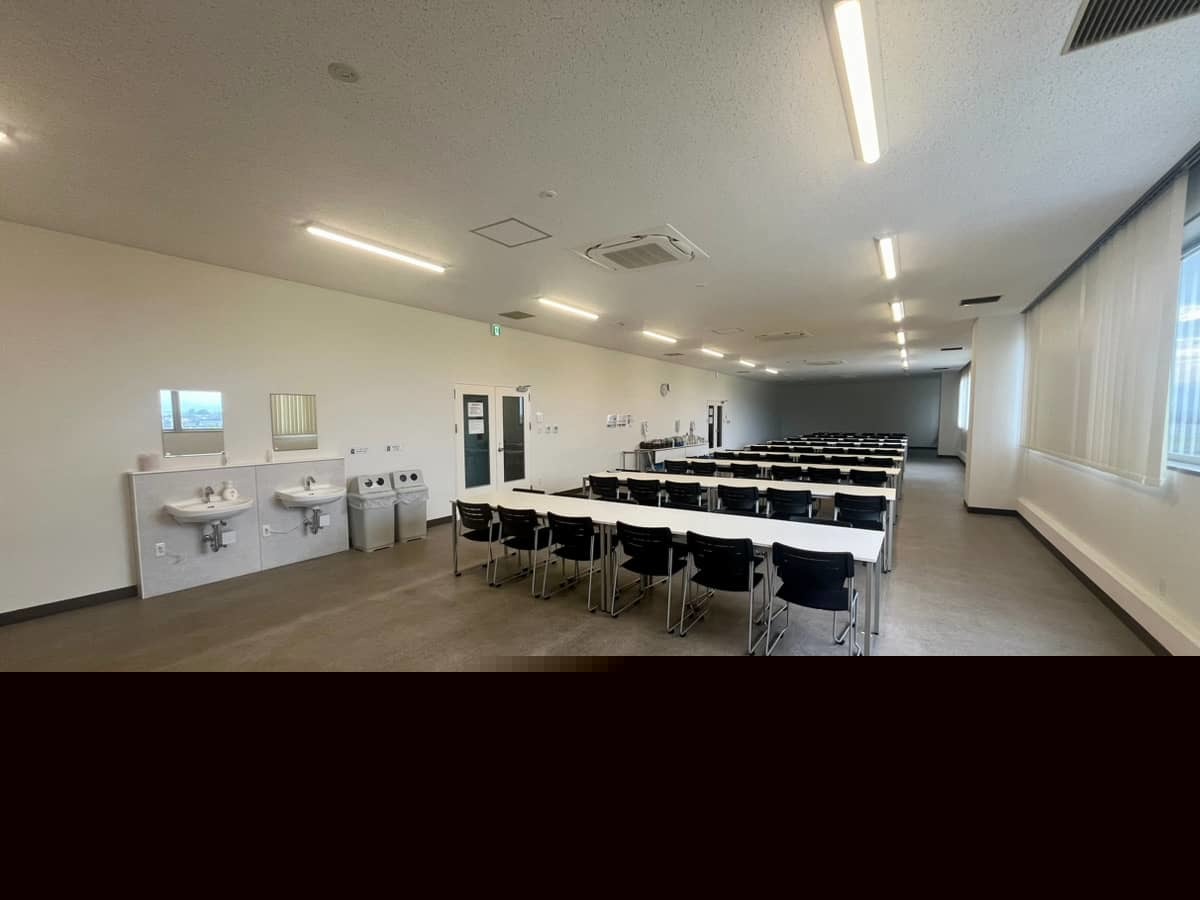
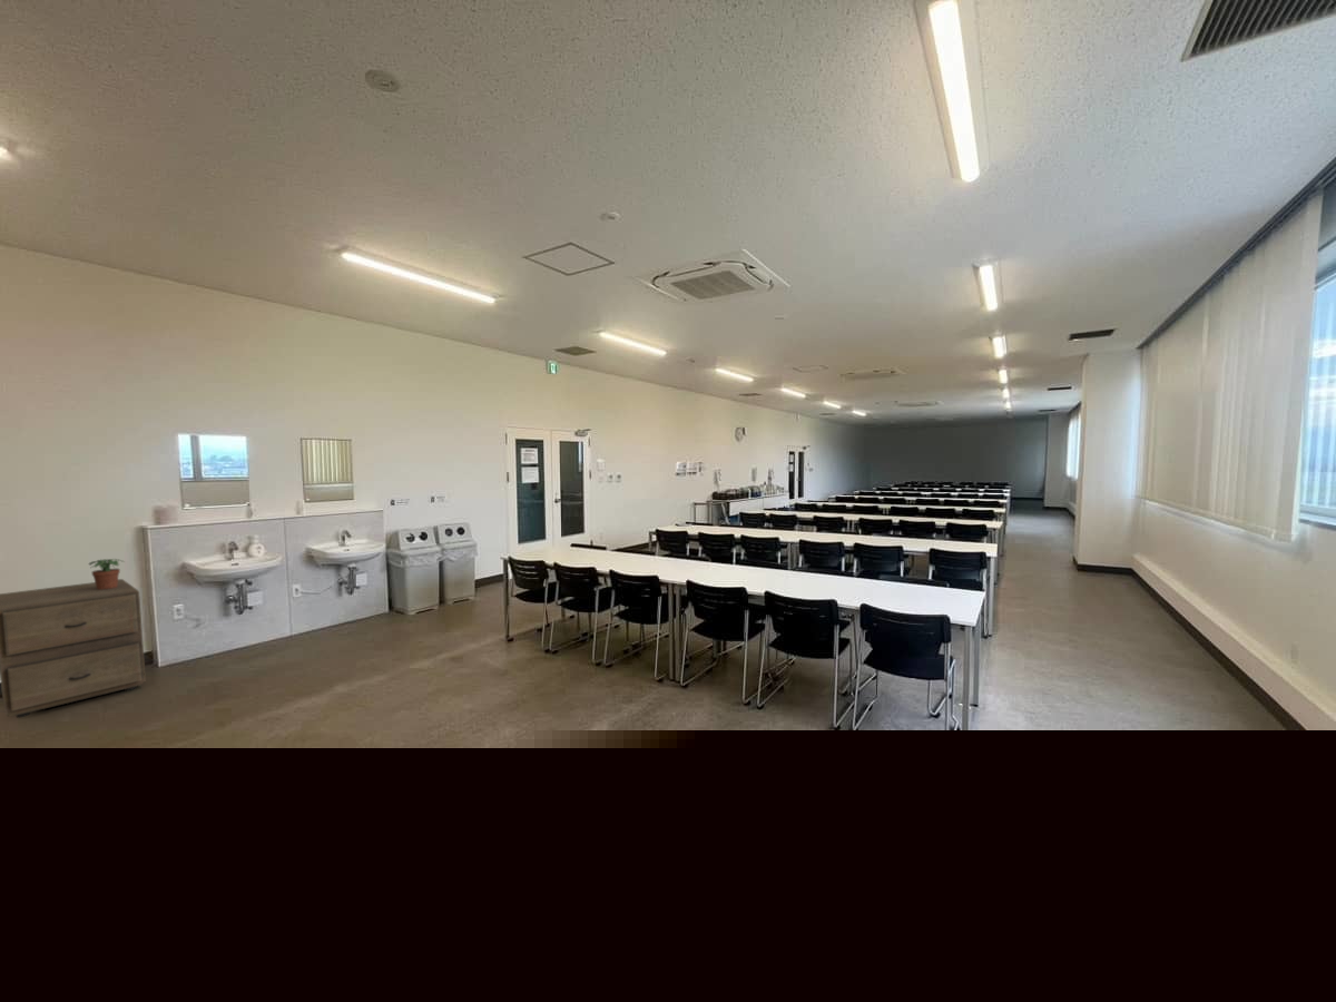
+ potted plant (107, 573)
+ filing cabinet (71, 642)
